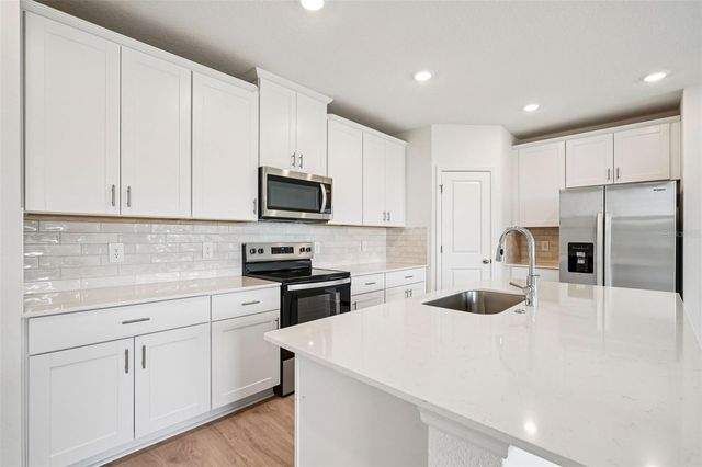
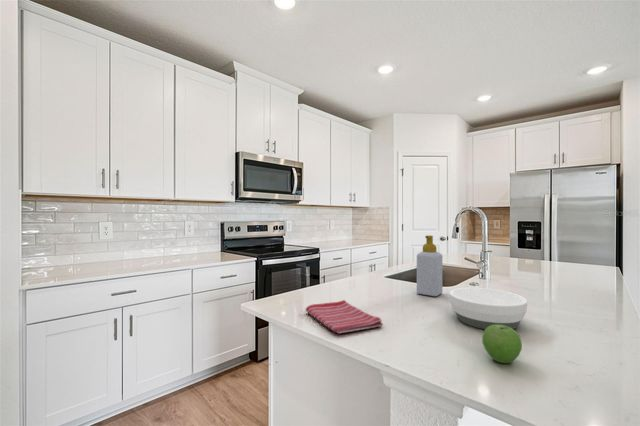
+ bowl (486, 308)
+ dish towel (341, 315)
+ fruit (501, 343)
+ soap bottle (429, 264)
